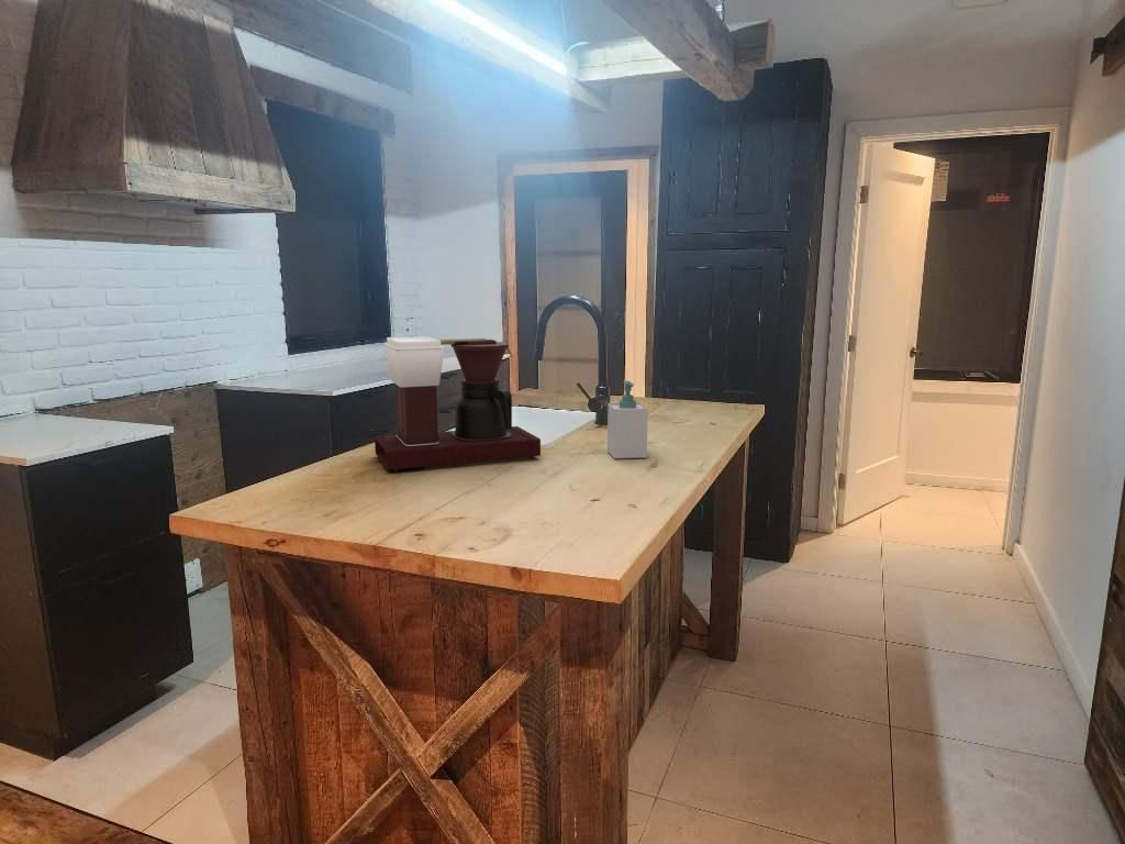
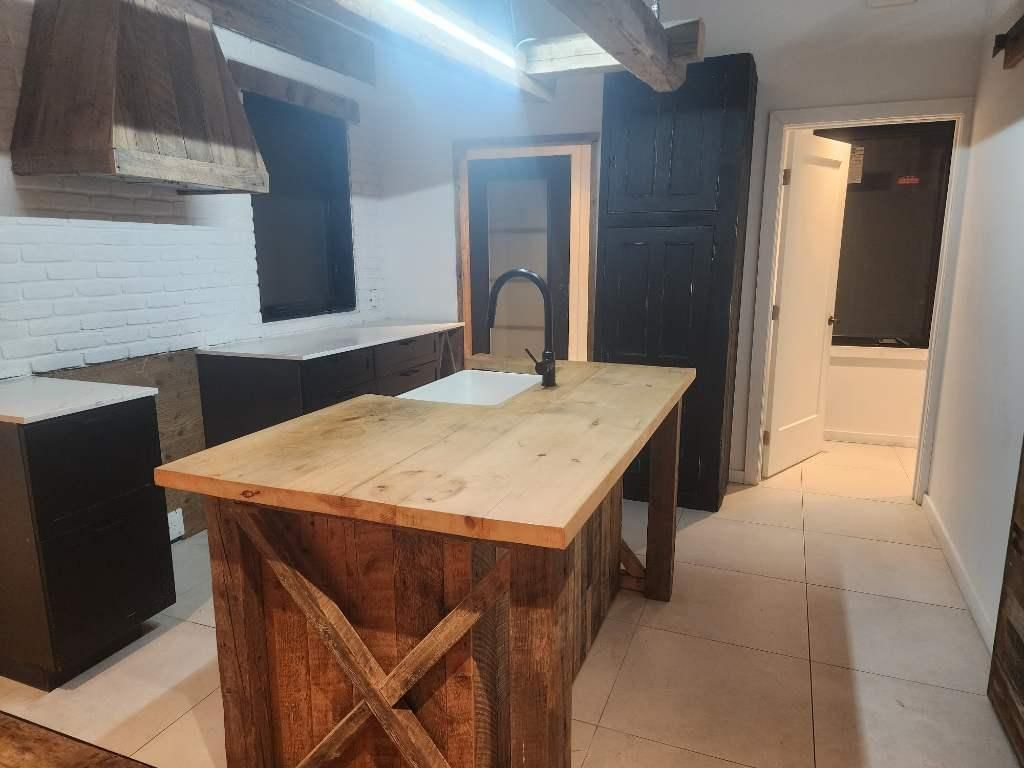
- coffee maker (458, 400)
- soap bottle (627, 418)
